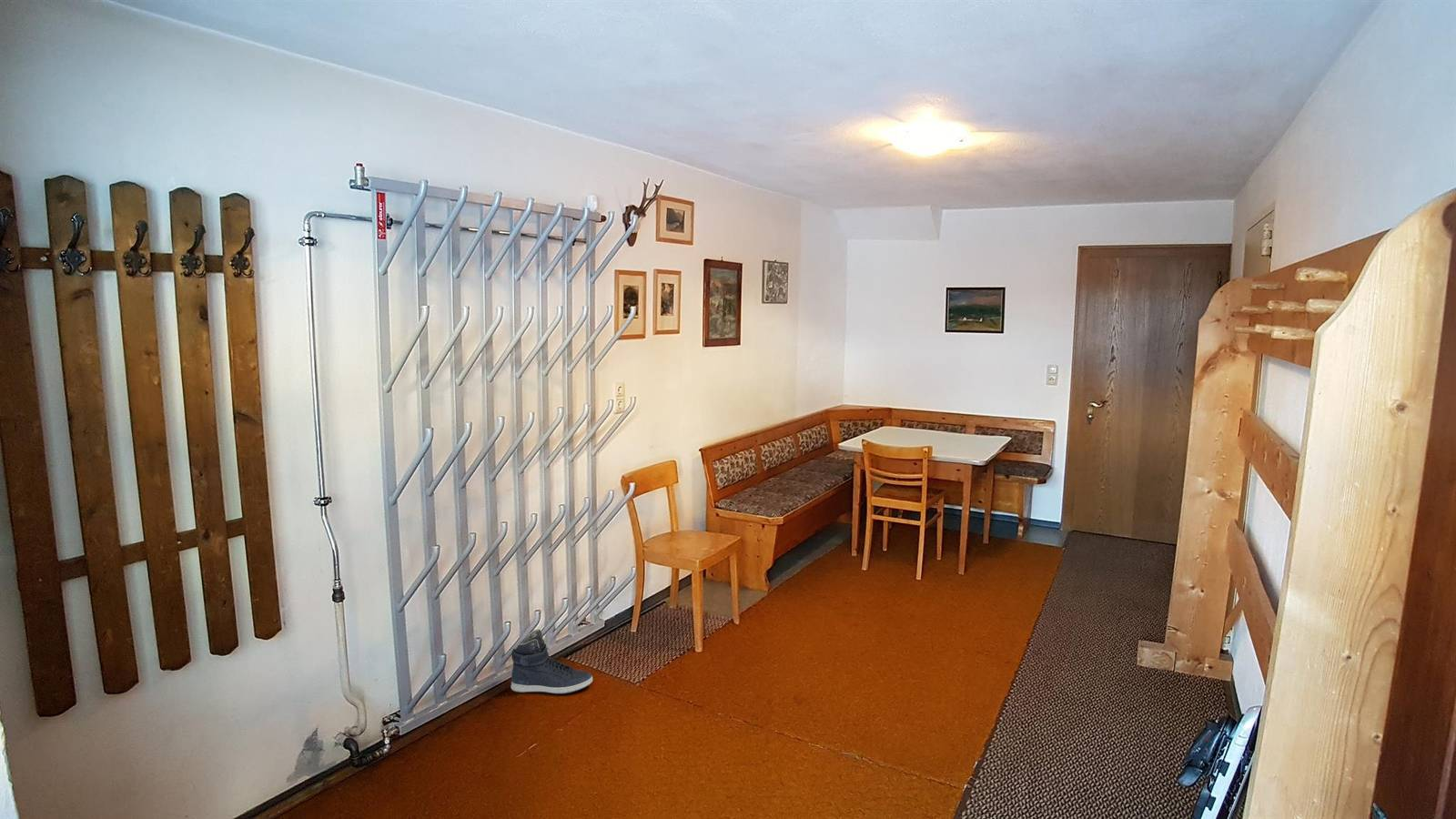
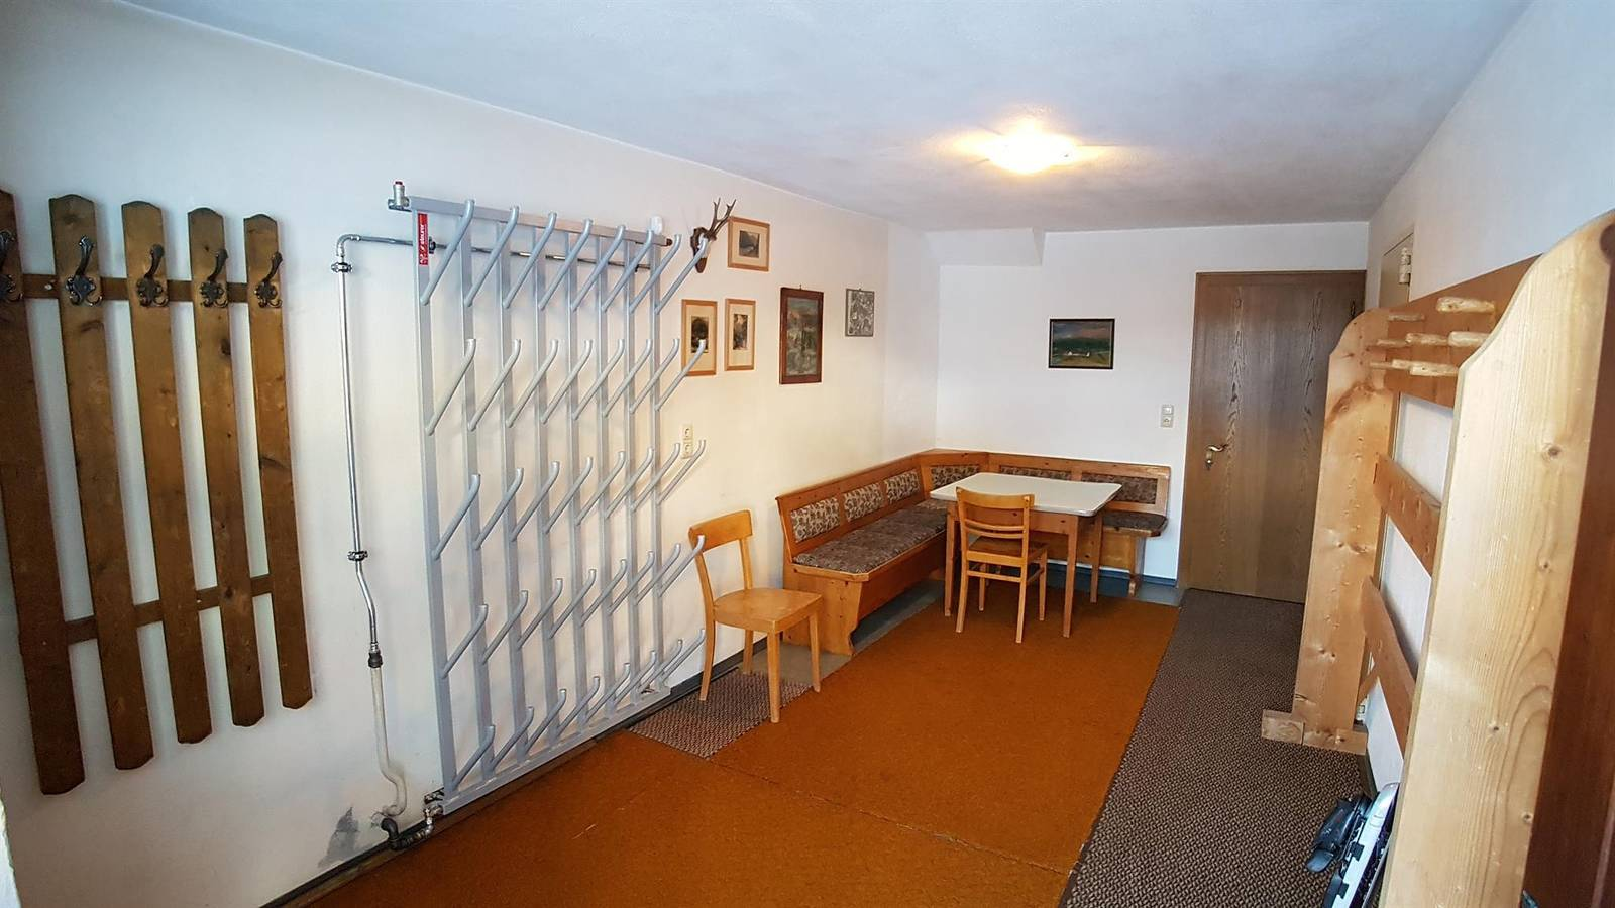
- sneaker (551, 659)
